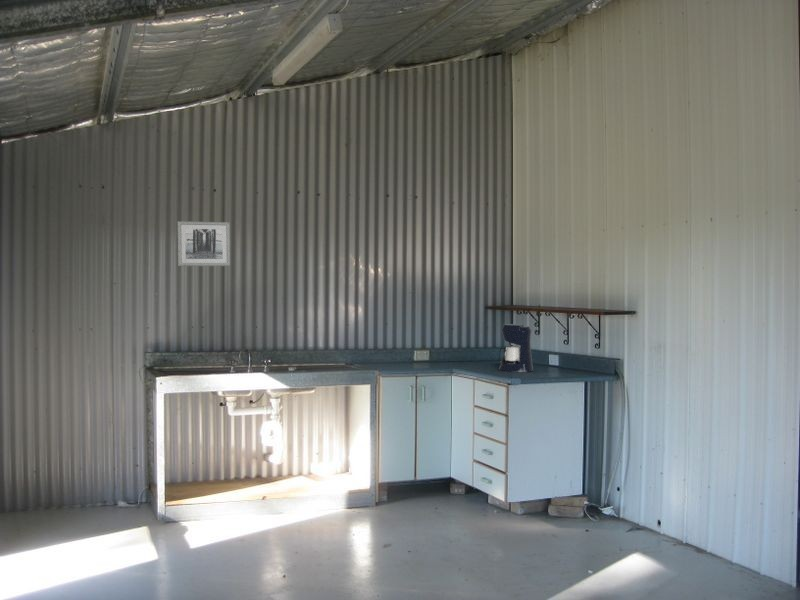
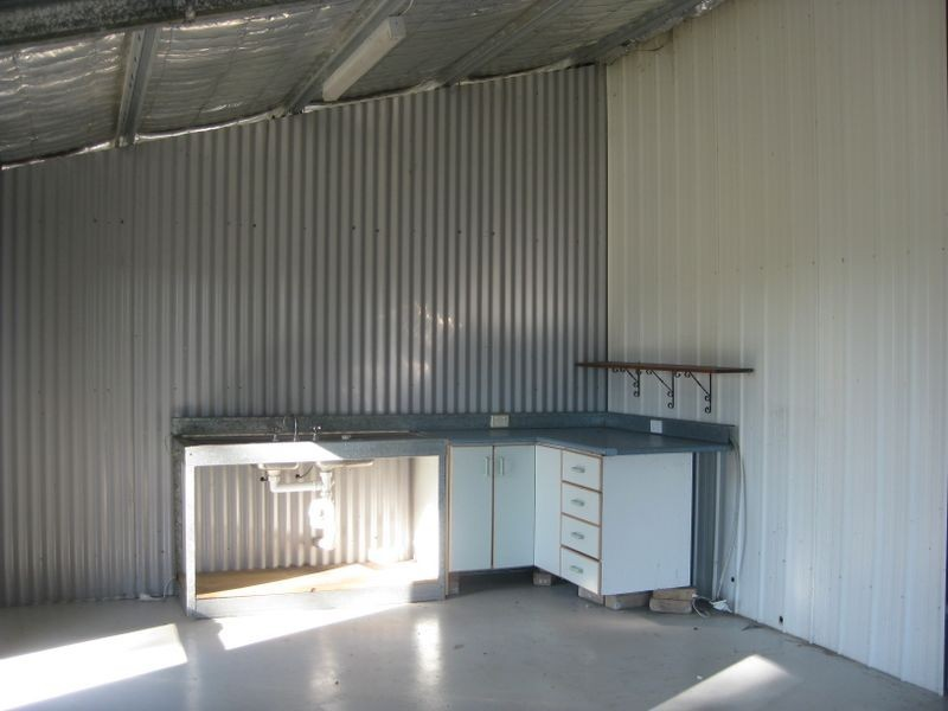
- coffee maker (516, 347)
- wall art (204, 244)
